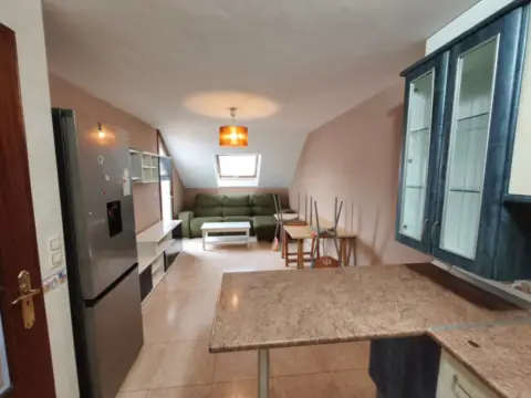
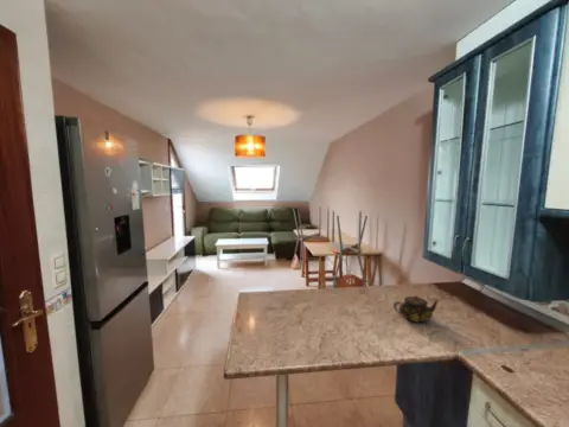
+ teapot (415, 306)
